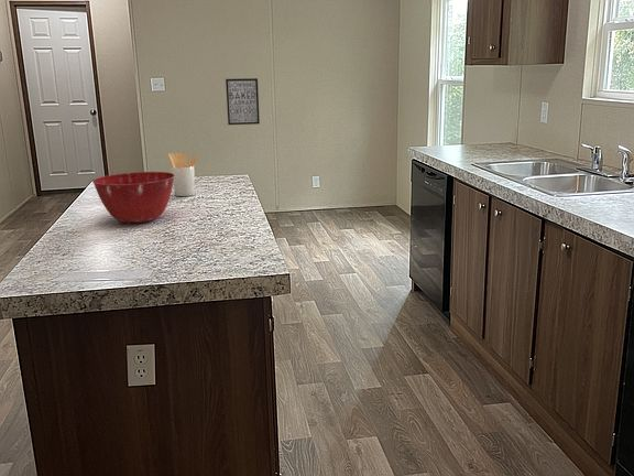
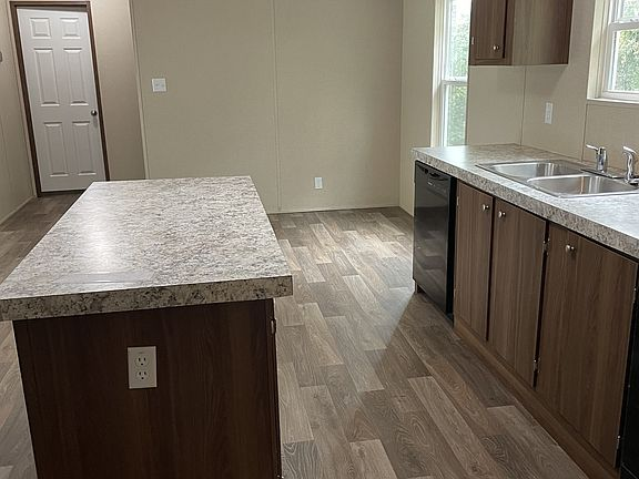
- utensil holder (182, 173)
- wall art (242, 101)
- mixing bowl (135, 198)
